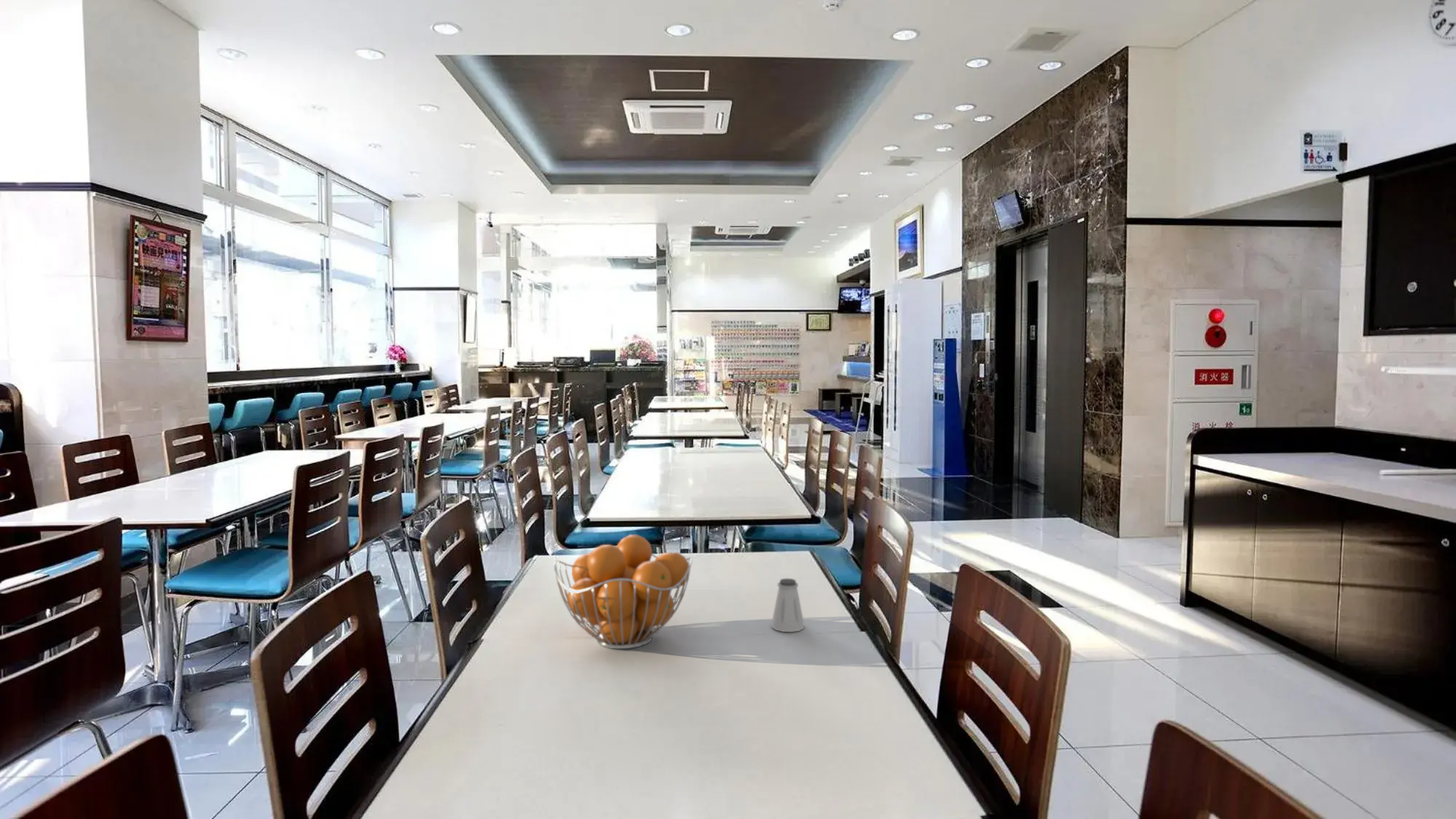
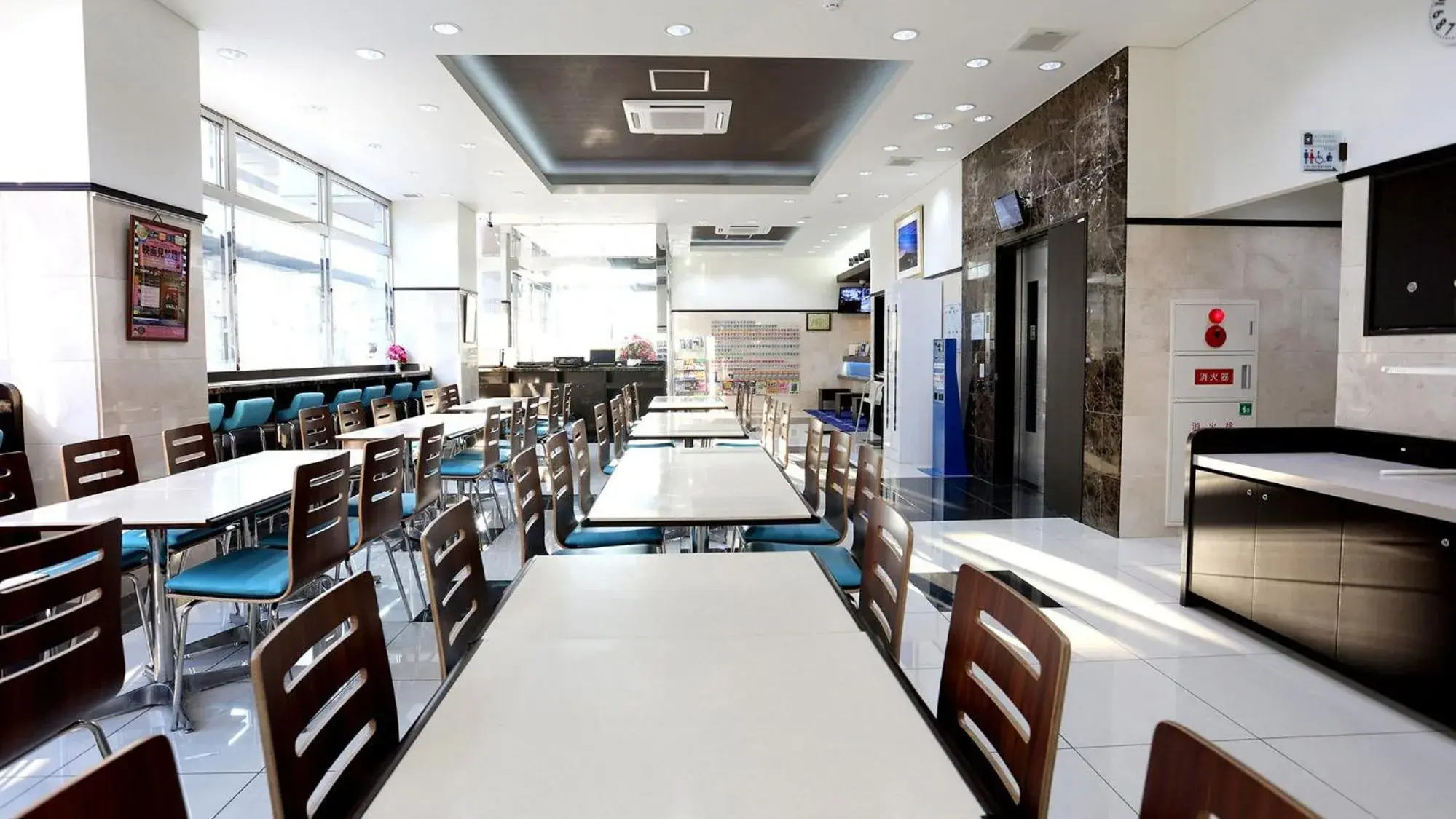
- fruit basket (623, 590)
- saltshaker (787, 603)
